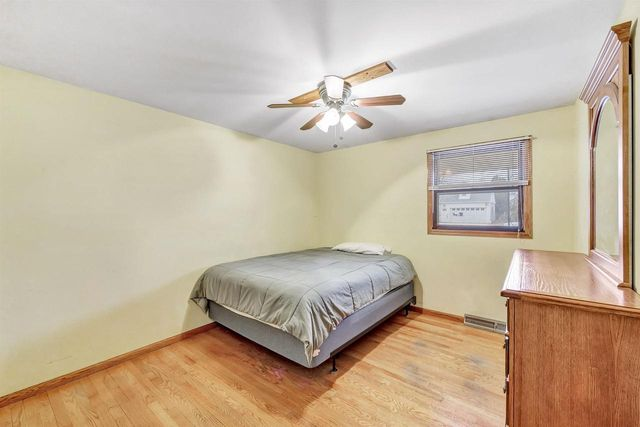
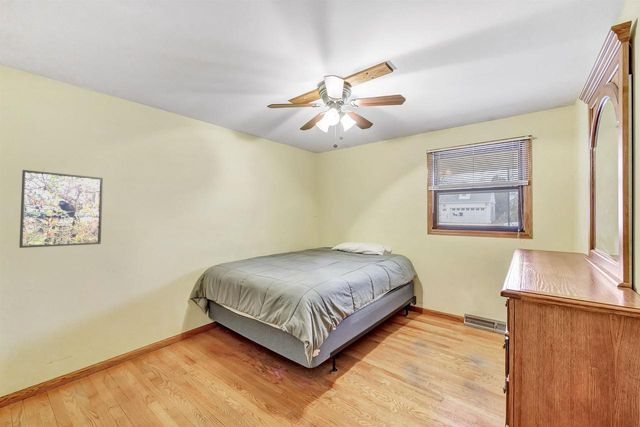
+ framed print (64, 209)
